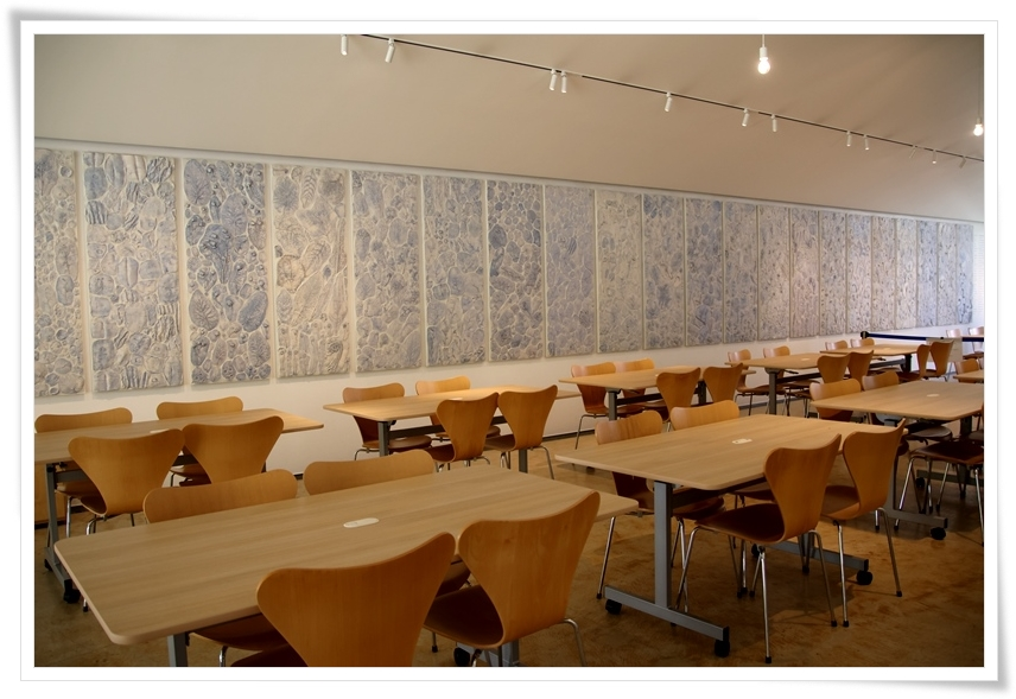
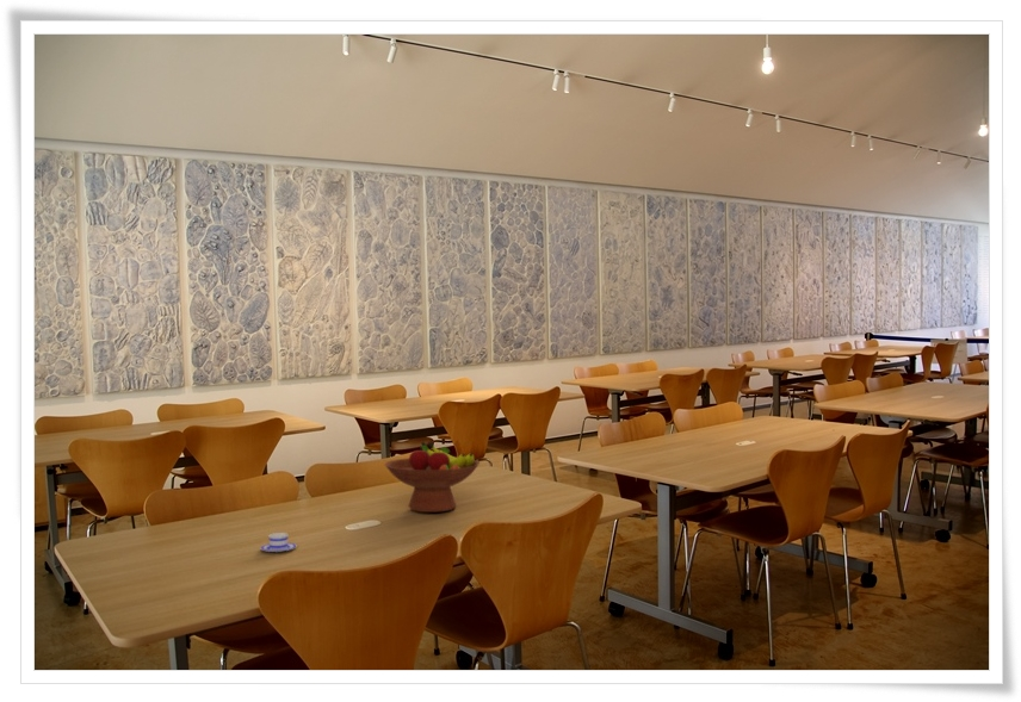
+ teacup (278, 541)
+ fruit bowl (432, 477)
